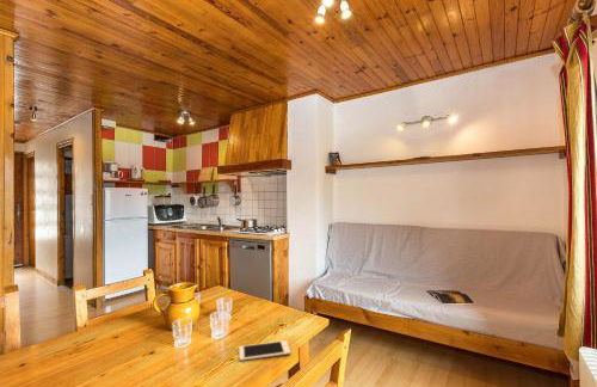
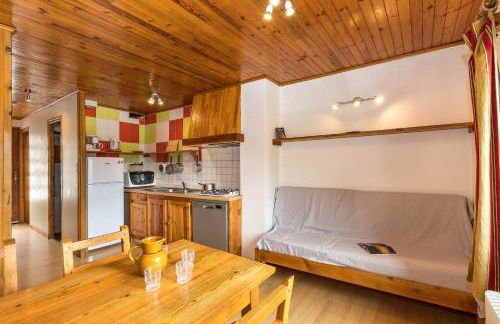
- cell phone (264, 350)
